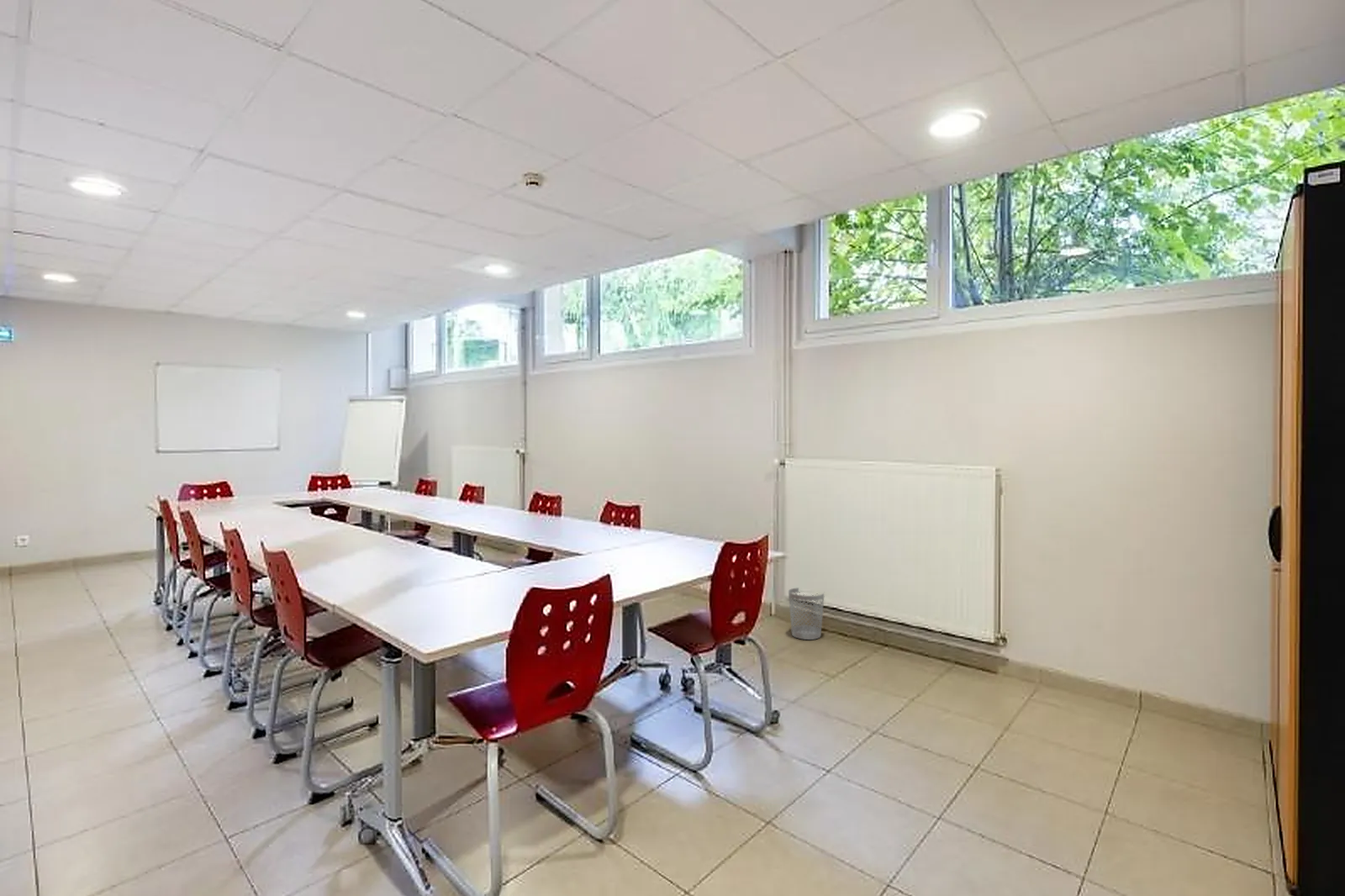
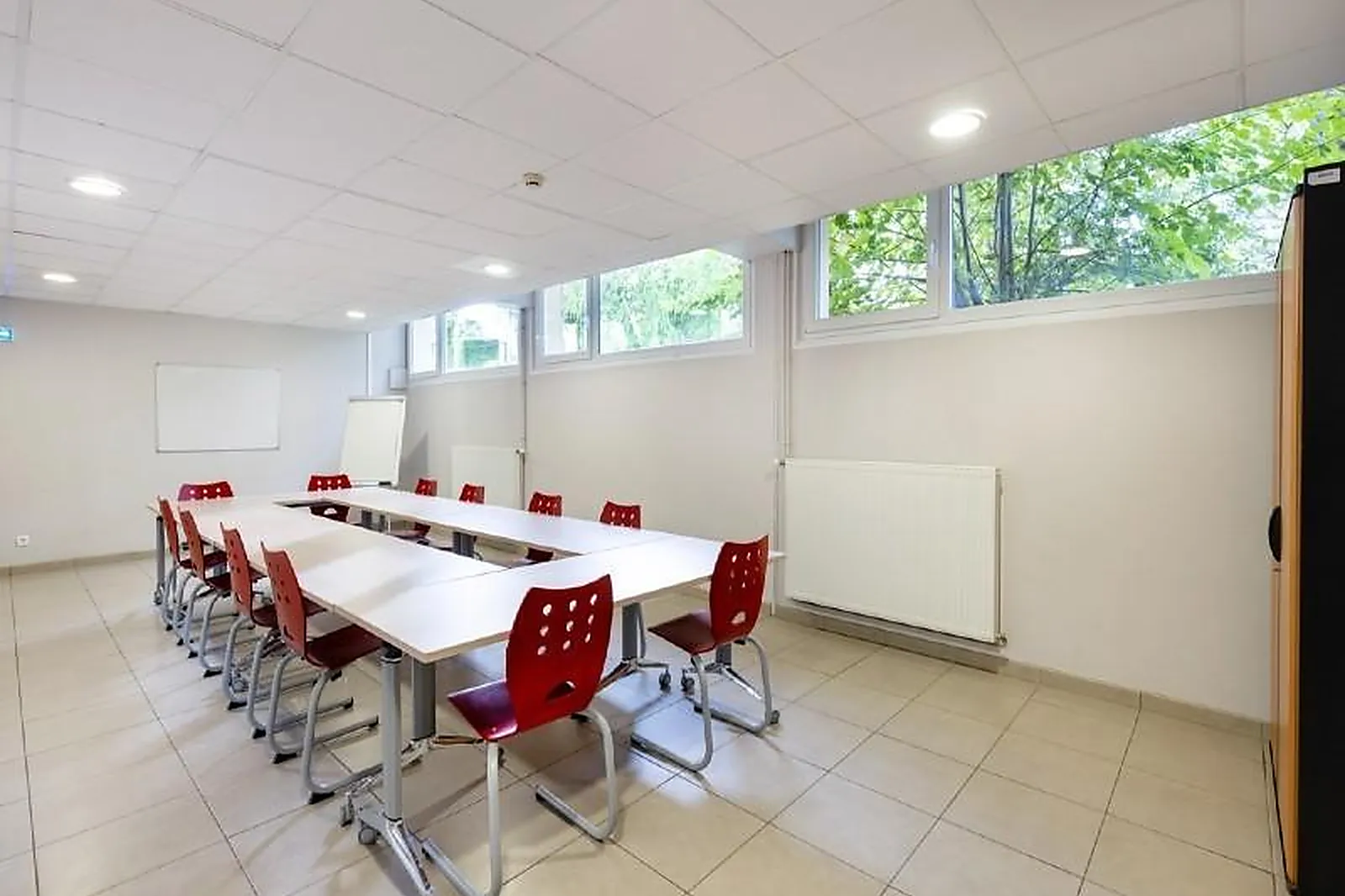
- wastebasket (806, 613)
